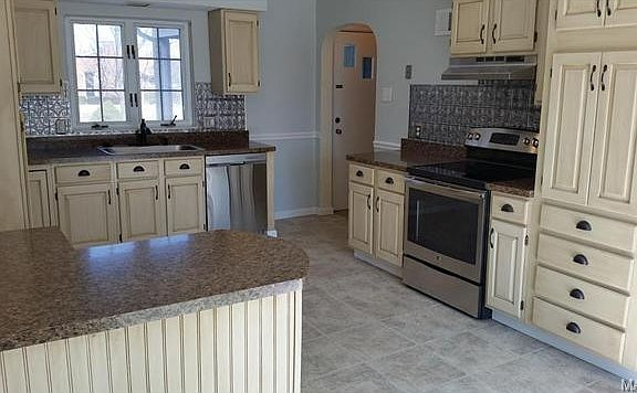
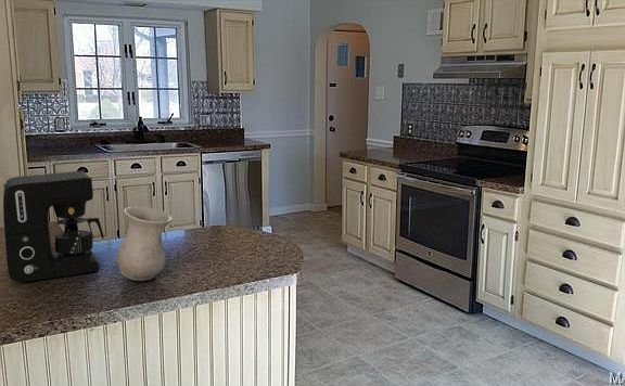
+ vase (144, 243)
+ coffee maker (58, 222)
